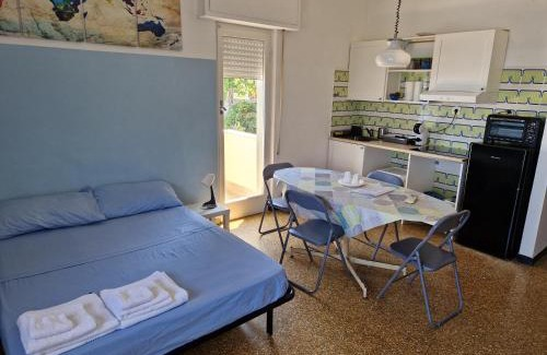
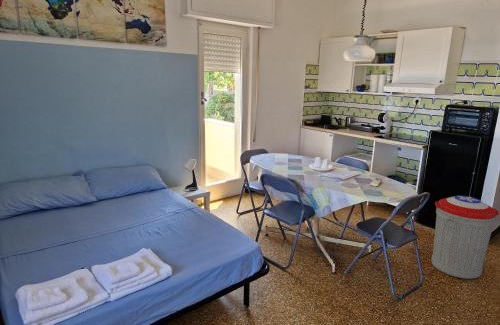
+ trash can (461, 233)
